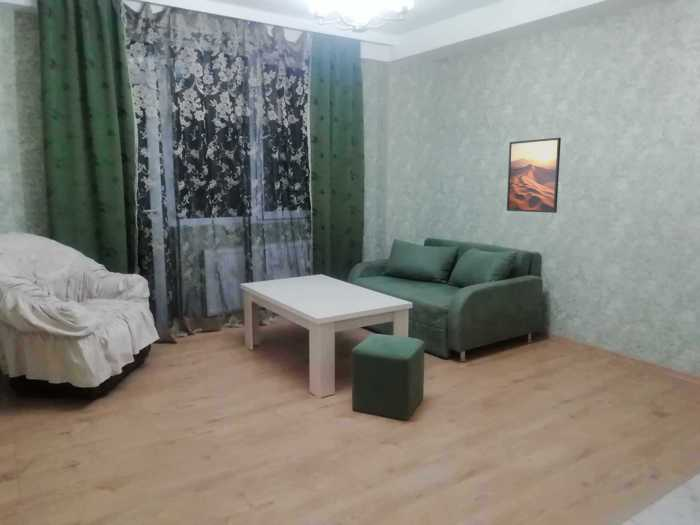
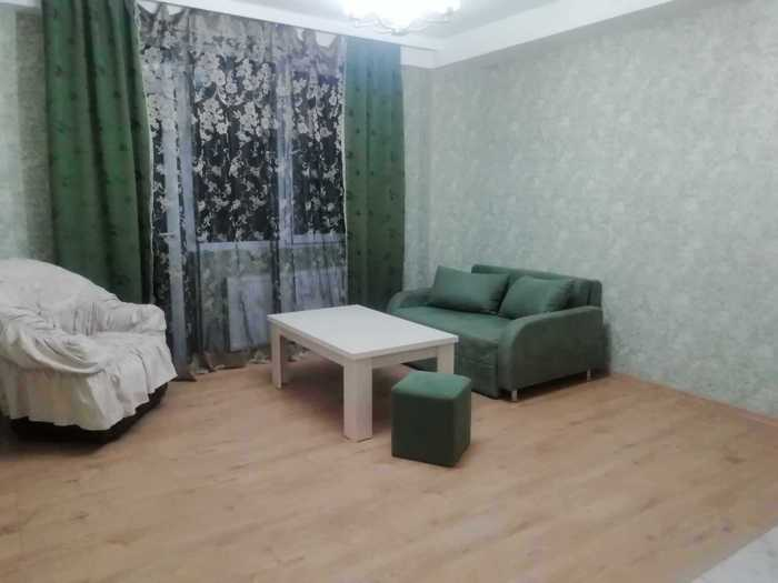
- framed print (532, 176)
